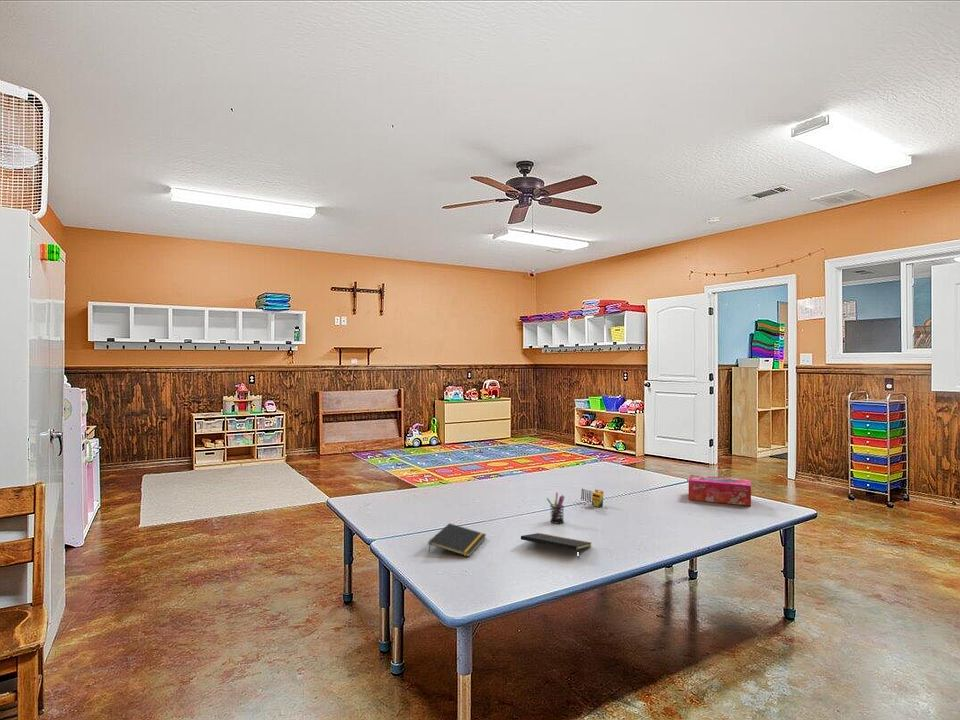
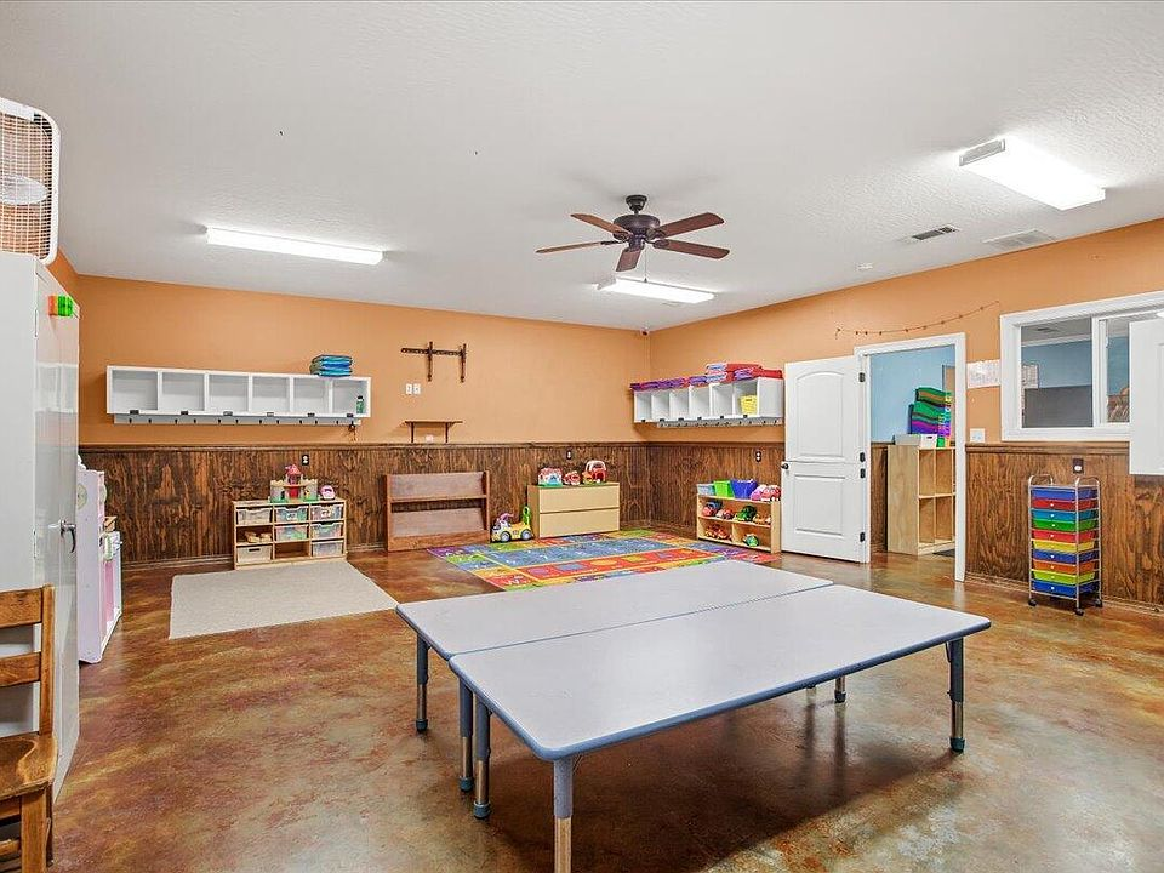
- pen holder (555, 507)
- tissue box (719, 489)
- crayon (592, 496)
- notepad (458, 539)
- notepad (556, 541)
